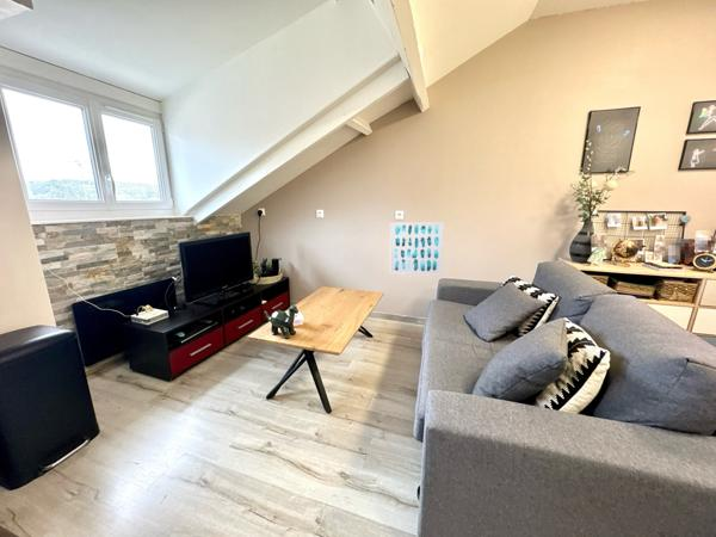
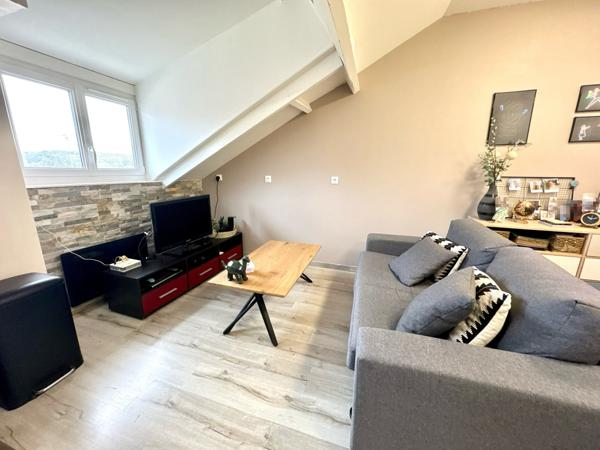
- wall art (415, 248)
